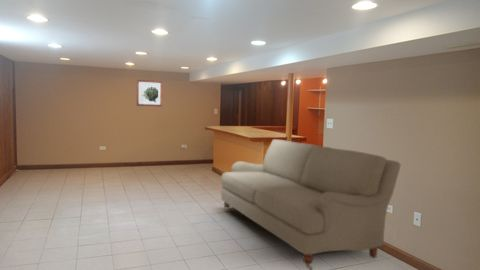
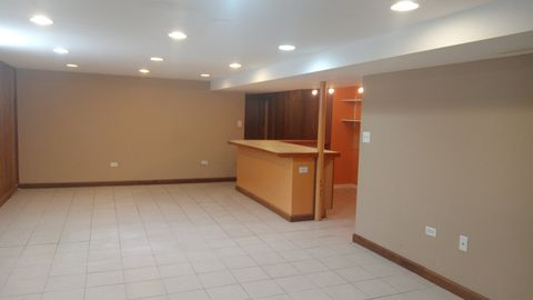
- sofa (293, 187)
- wall art (149, 93)
